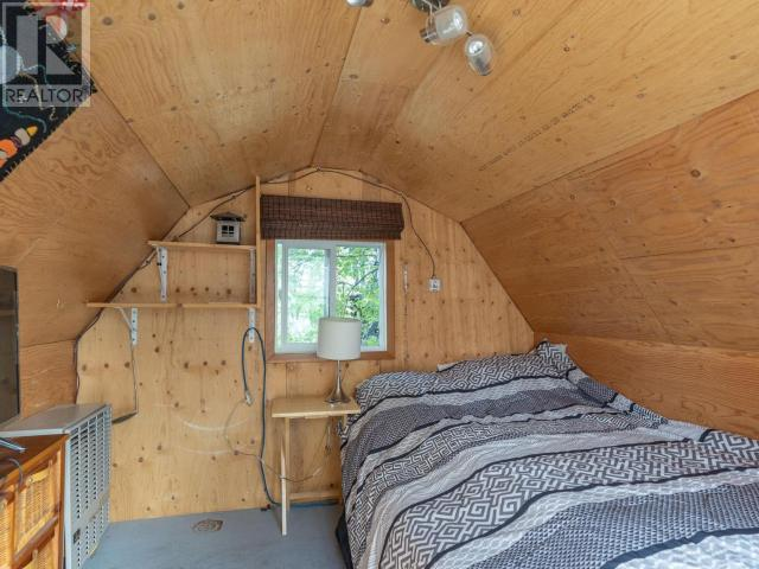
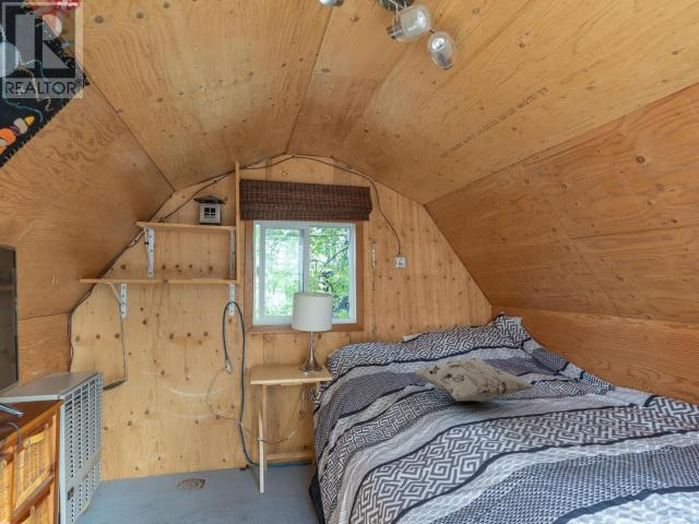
+ decorative pillow (470, 379)
